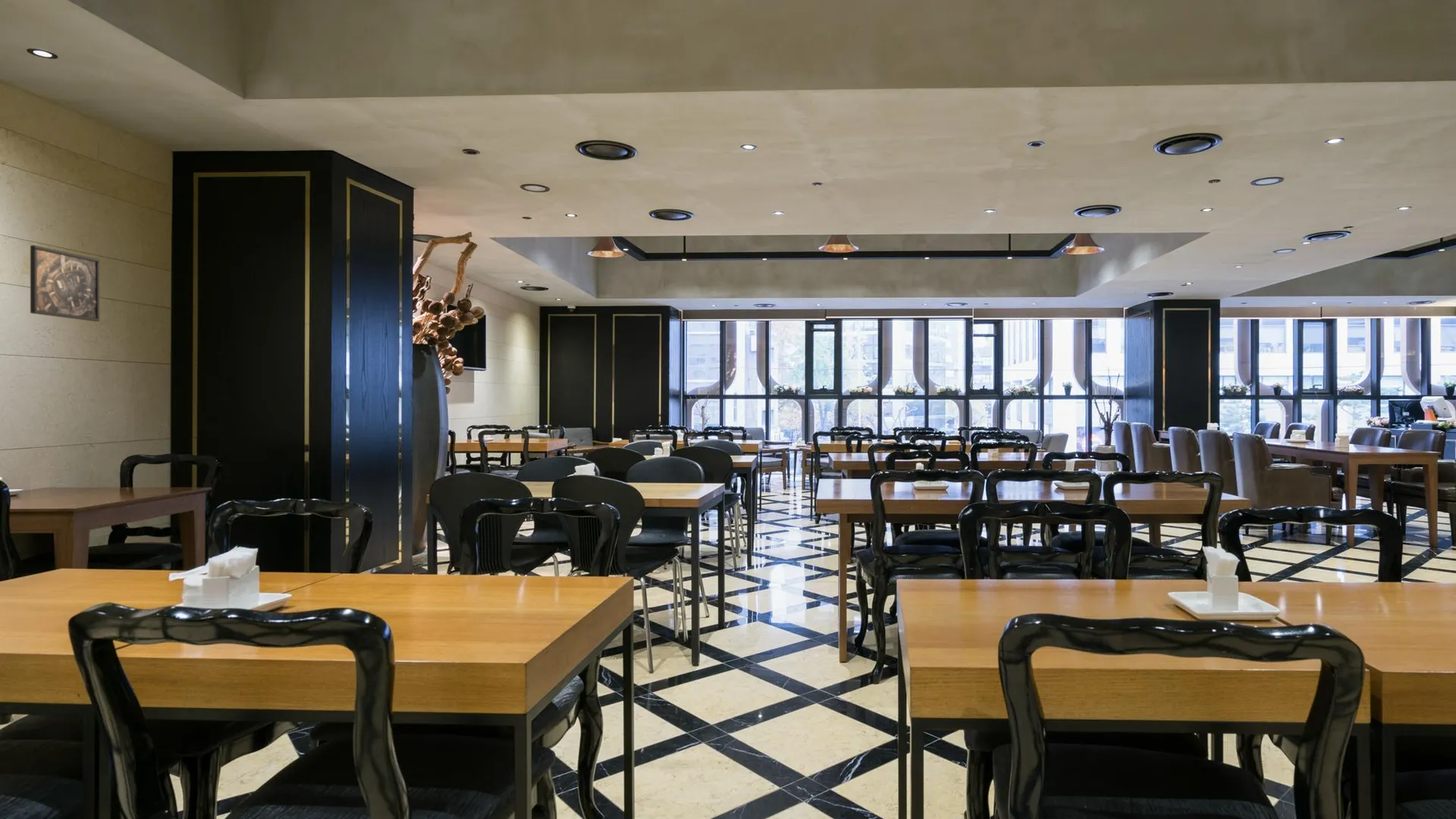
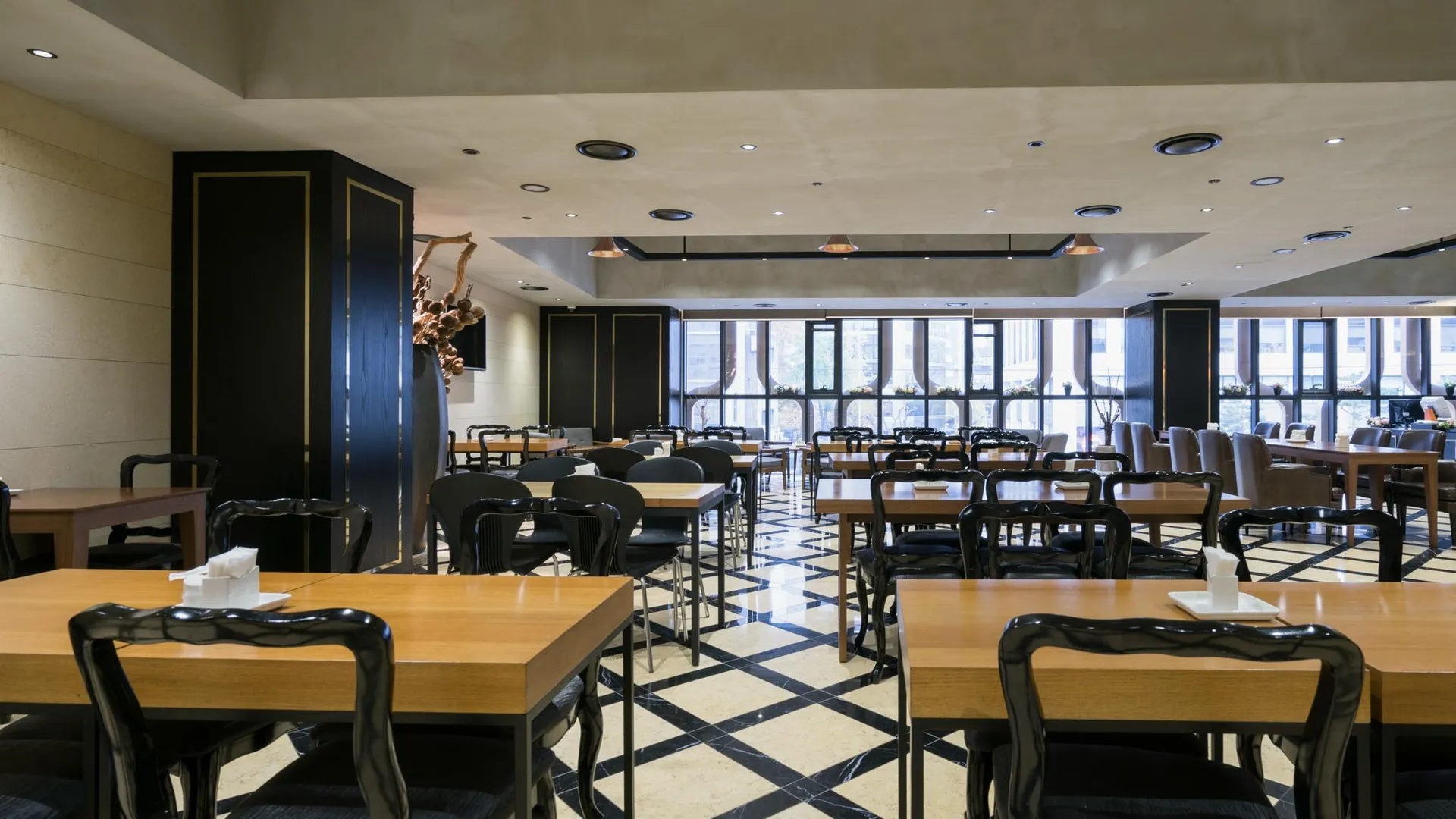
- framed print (66, 284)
